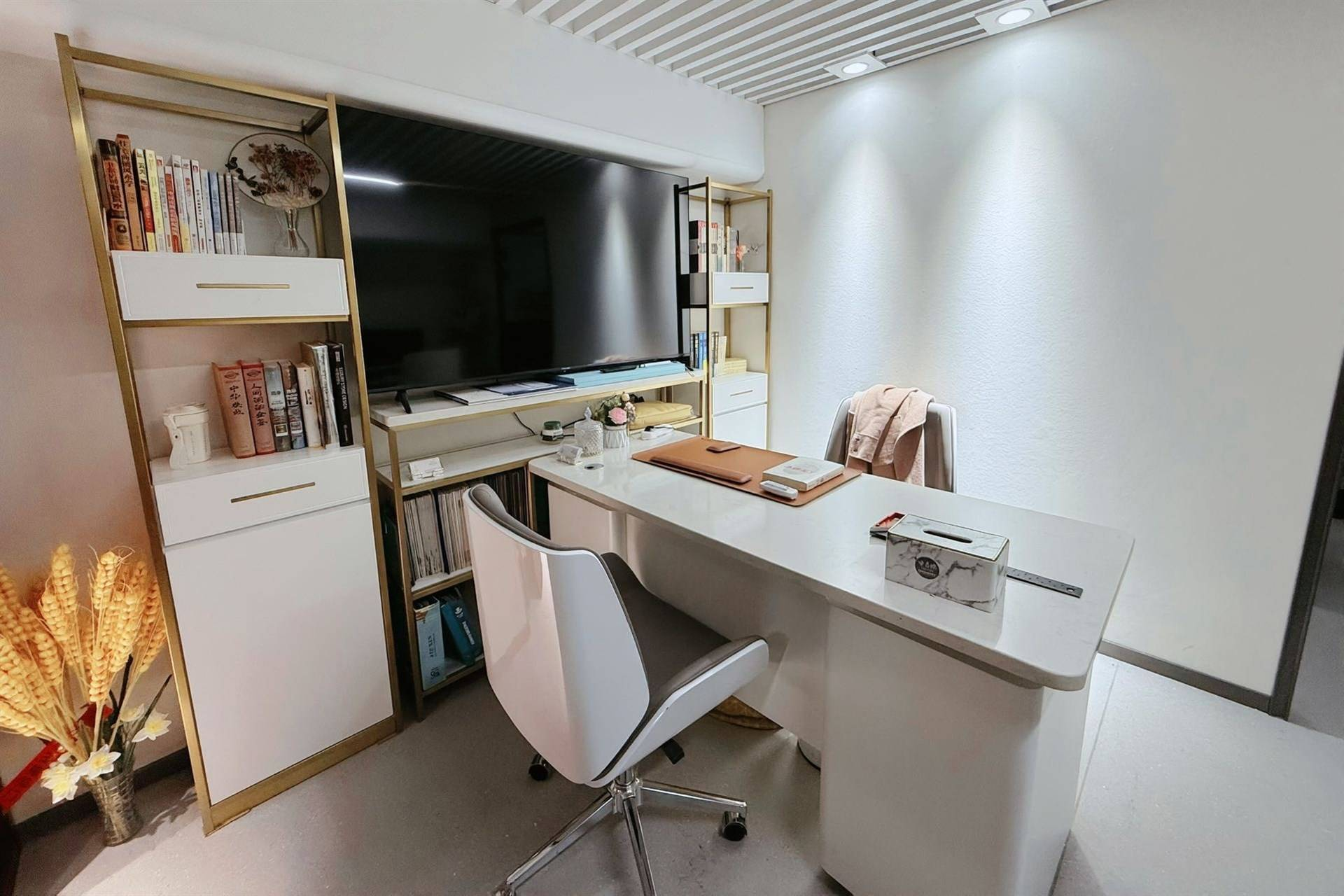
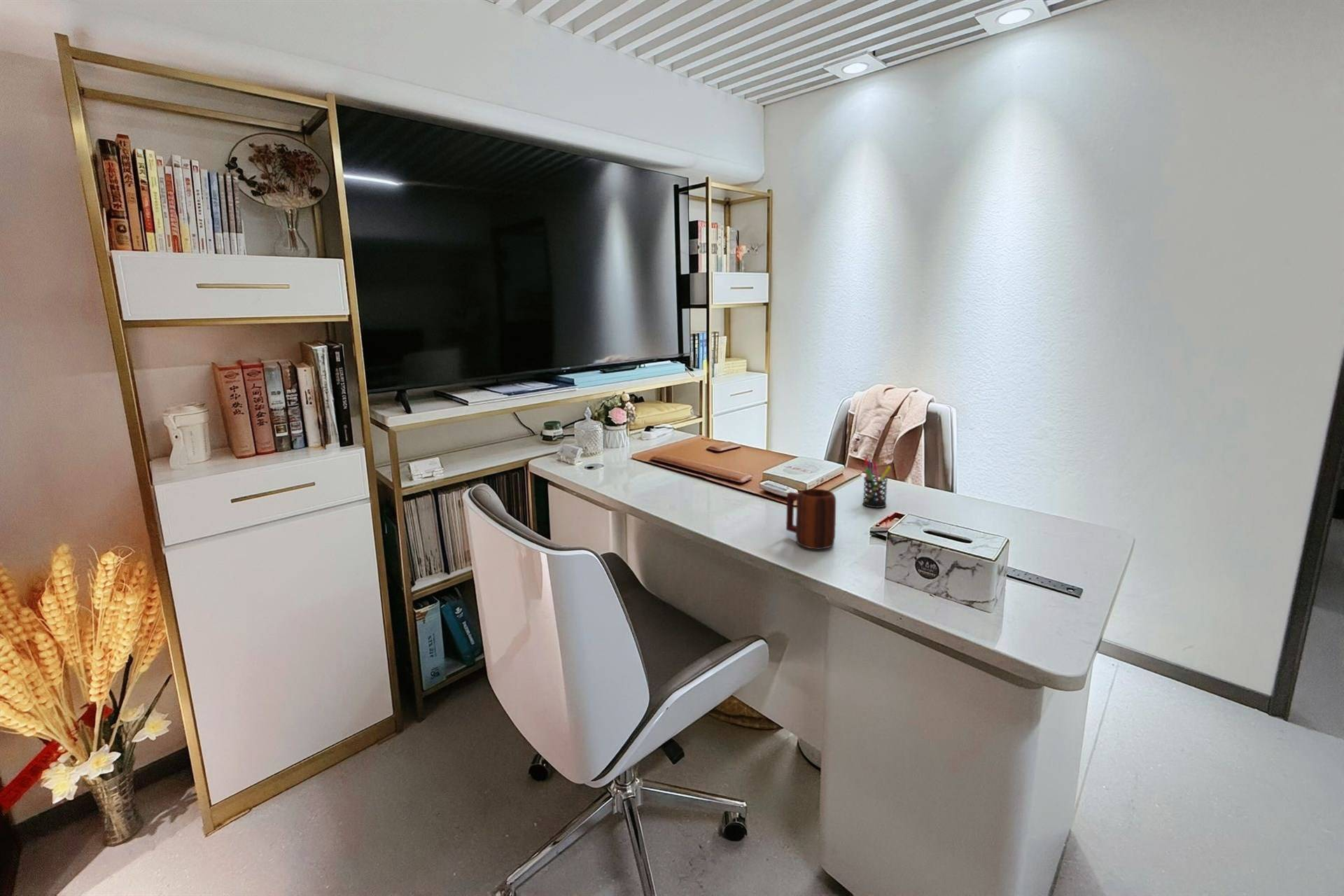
+ pen holder (873, 482)
+ mug (810, 517)
